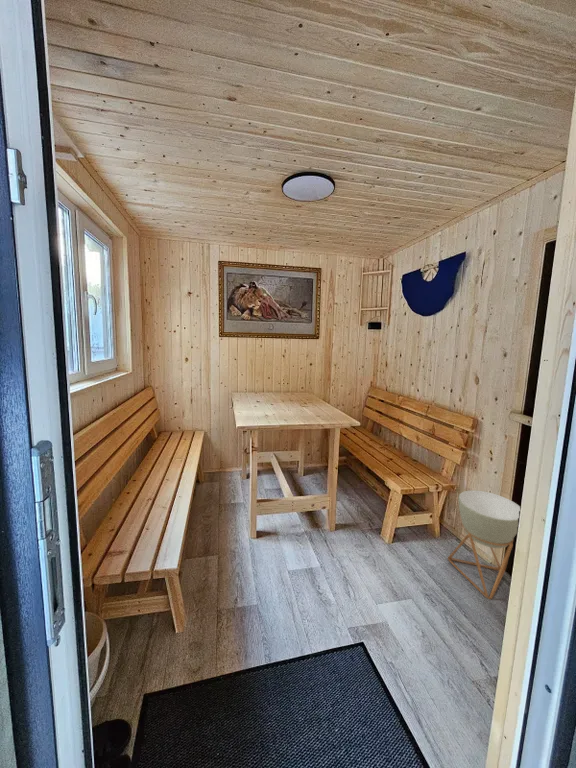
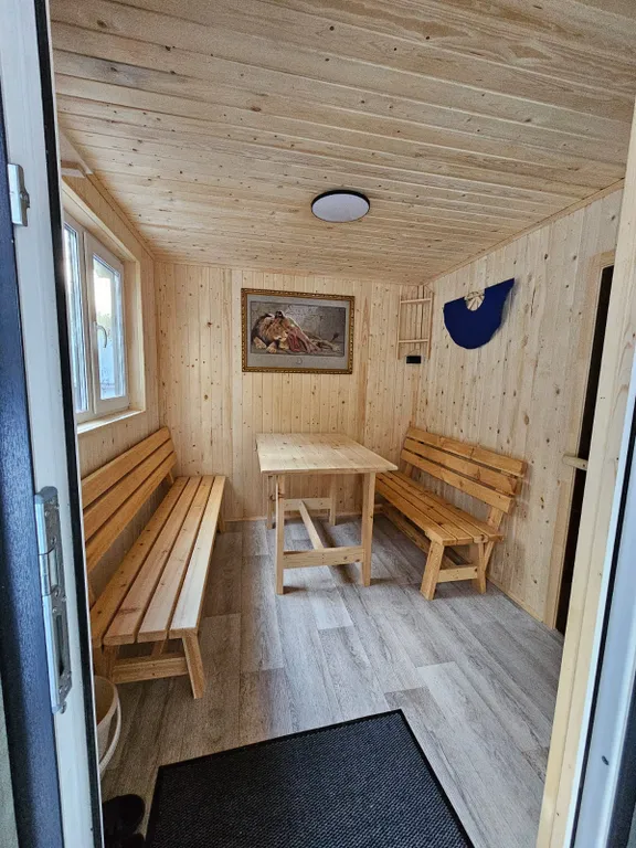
- planter (485, 540)
